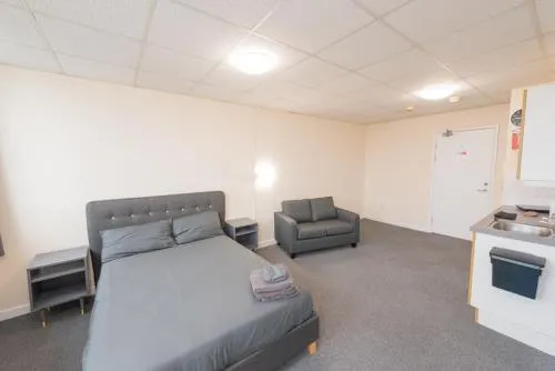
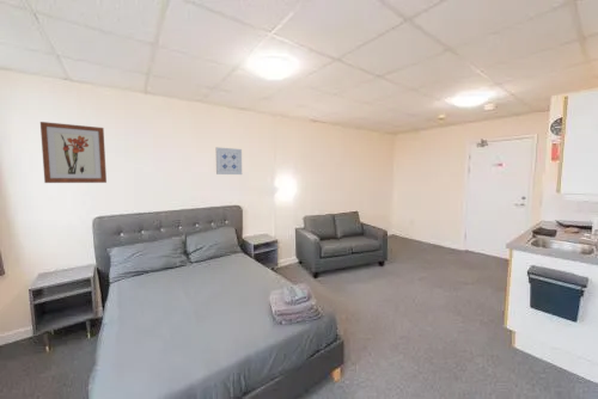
+ wall art (228, 161)
+ wall art (75, 154)
